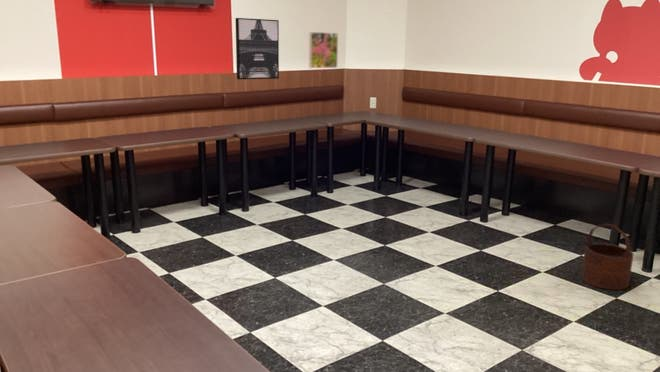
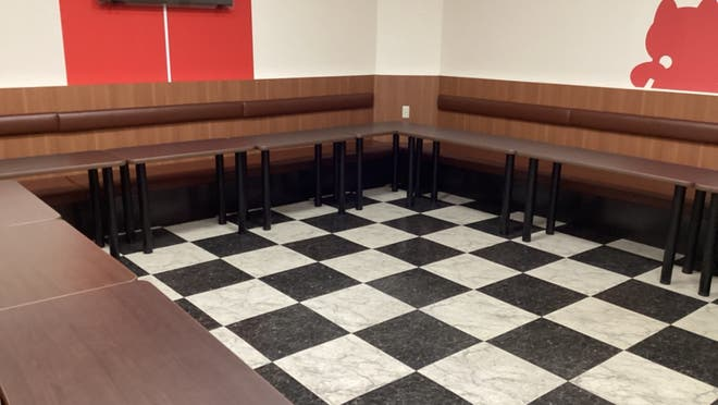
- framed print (323, 50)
- wall art (257, 49)
- wooden bucket (608, 252)
